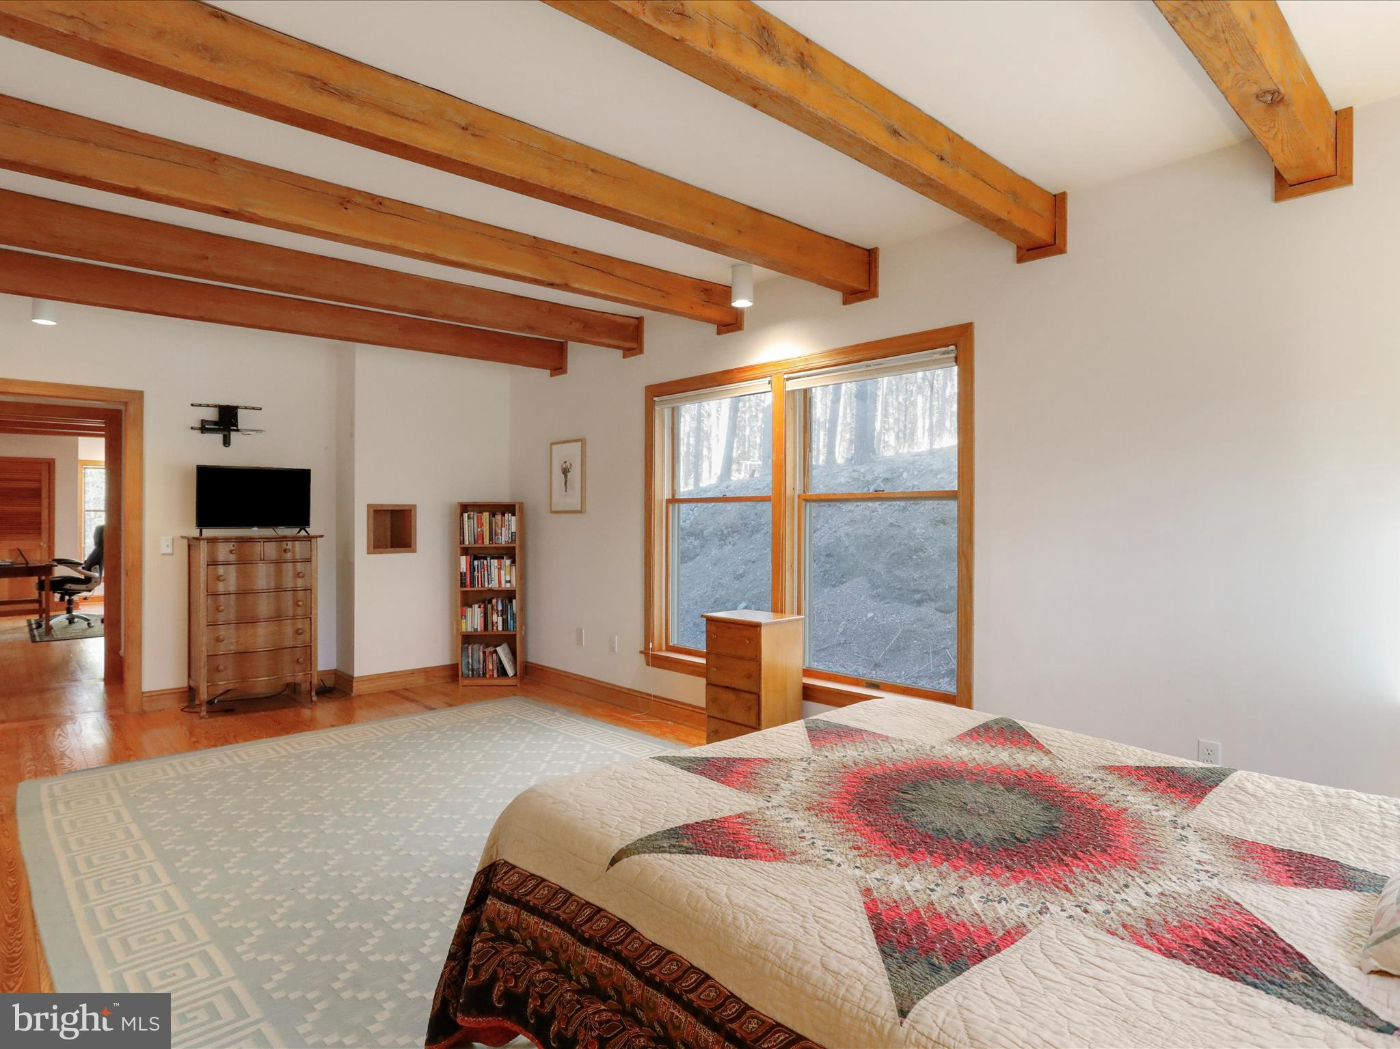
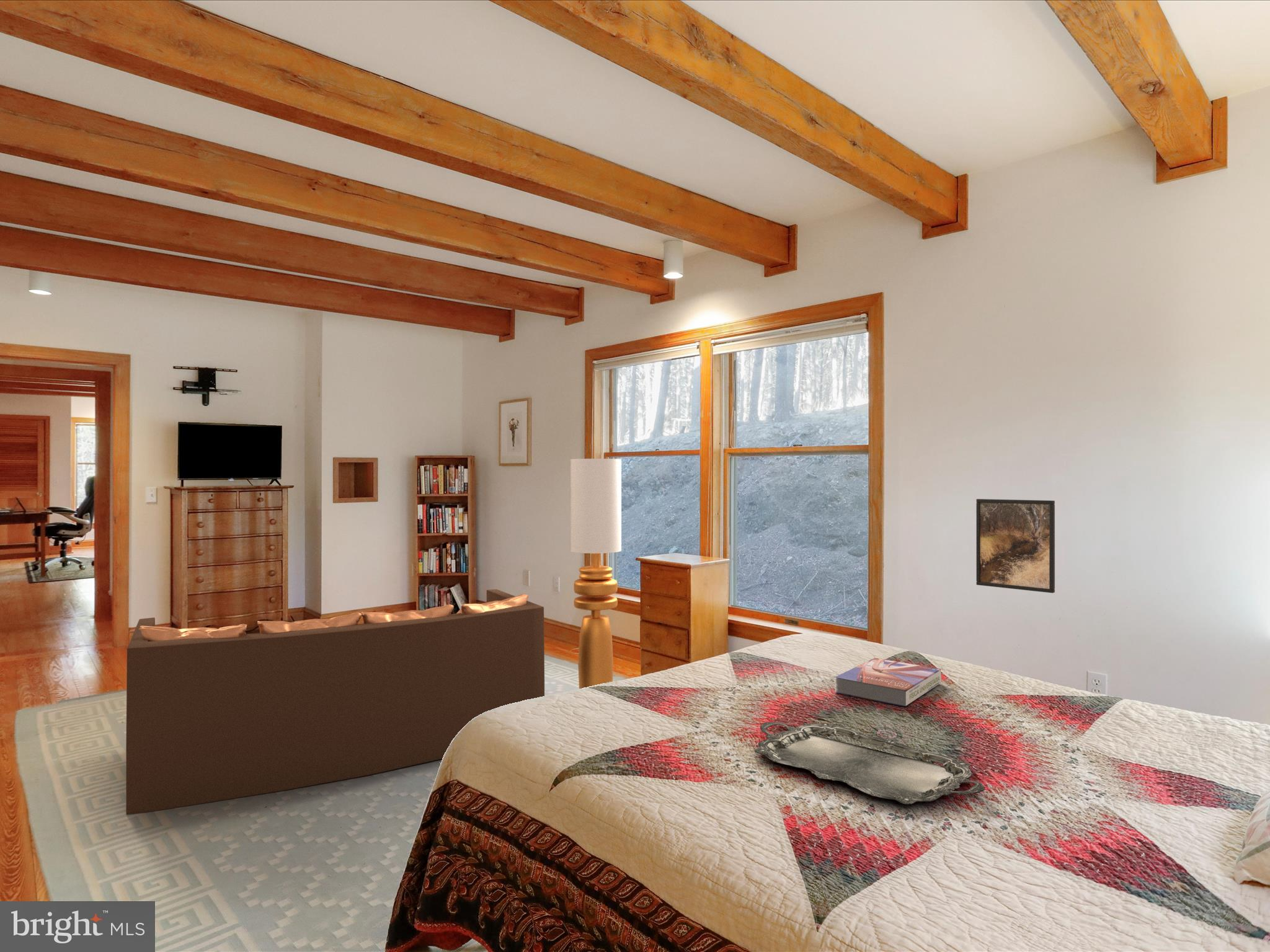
+ serving tray (859, 758)
+ textbook (889, 680)
+ floor lamp (383, 612)
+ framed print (1014, 544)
